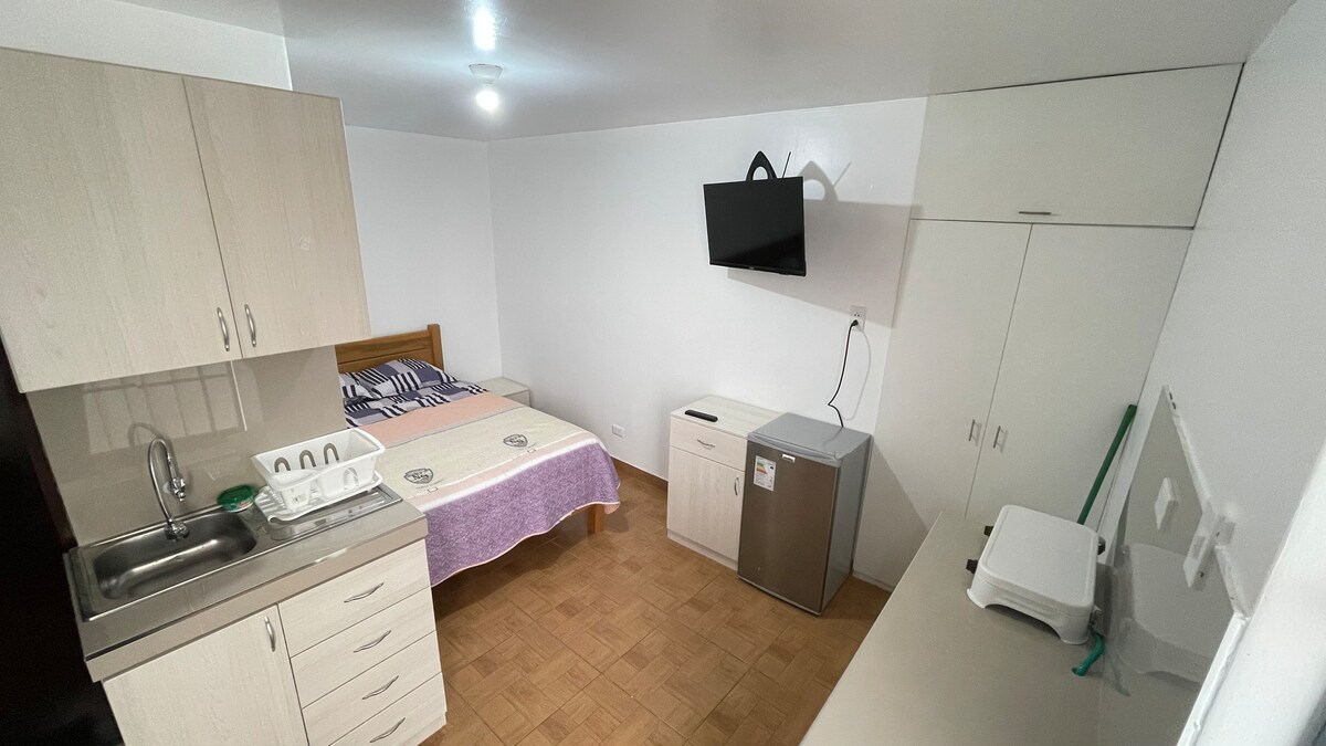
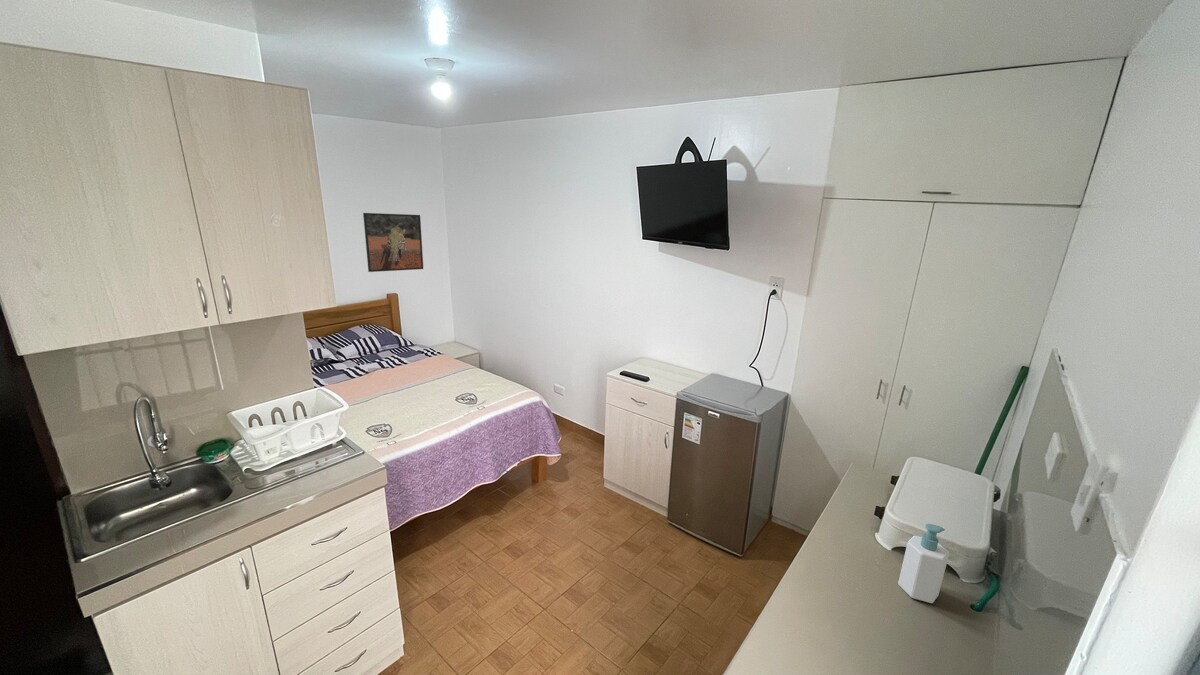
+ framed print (395, 242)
+ soap bottle (925, 559)
